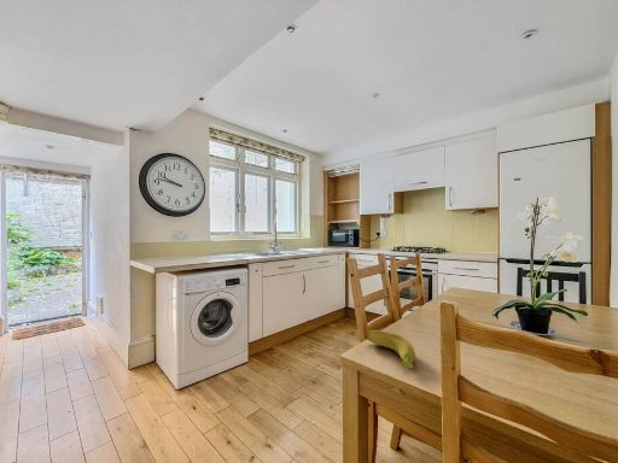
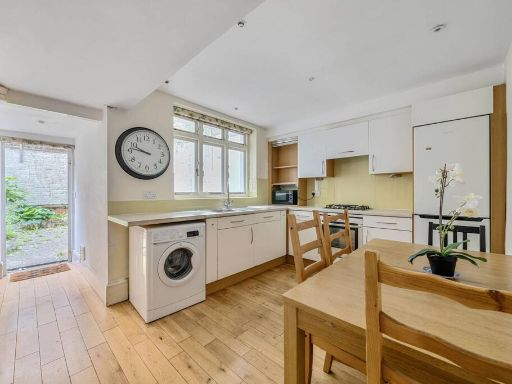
- banana (389, 347)
